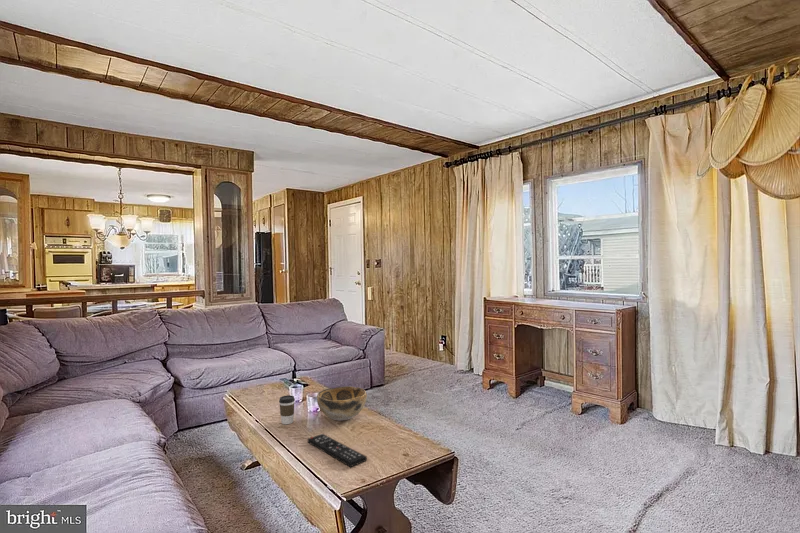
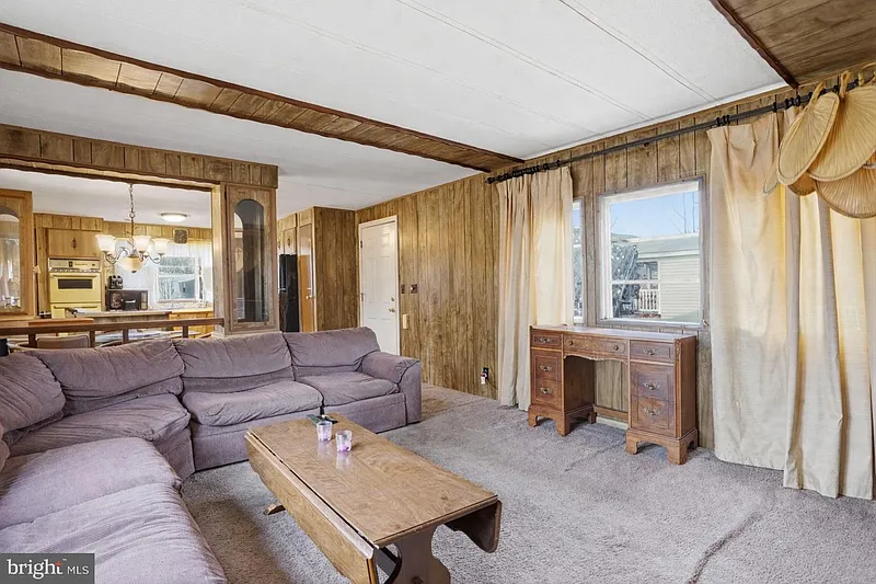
- coffee cup (287, 409)
- remote control (335, 448)
- decorative bowl (342, 405)
